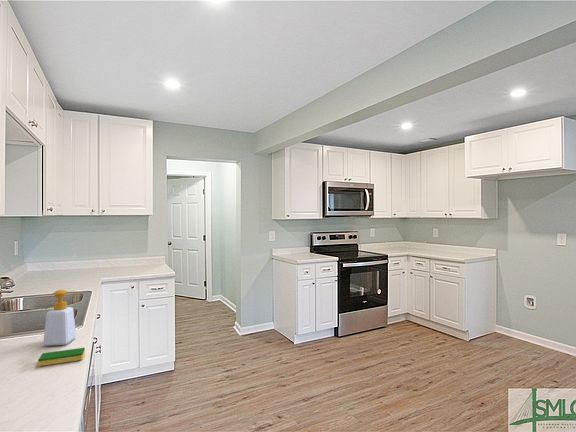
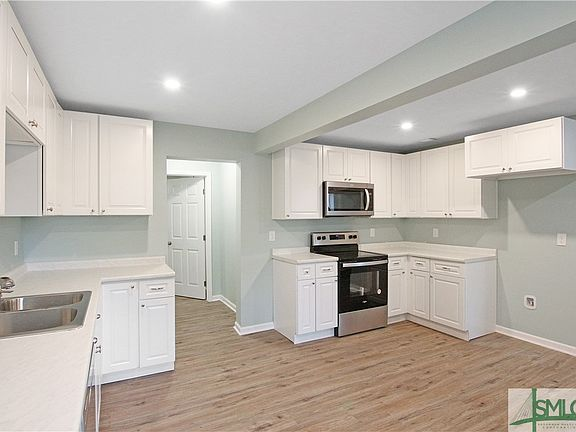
- dish sponge (62, 356)
- soap bottle (65, 315)
